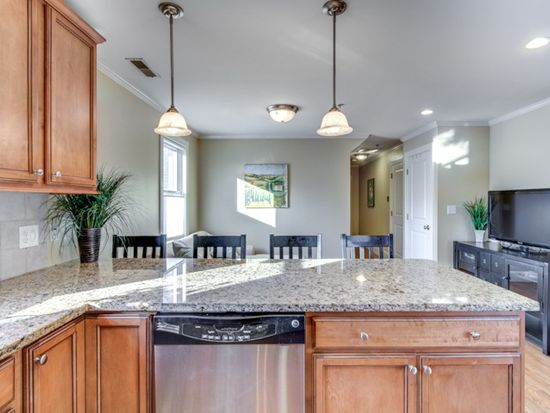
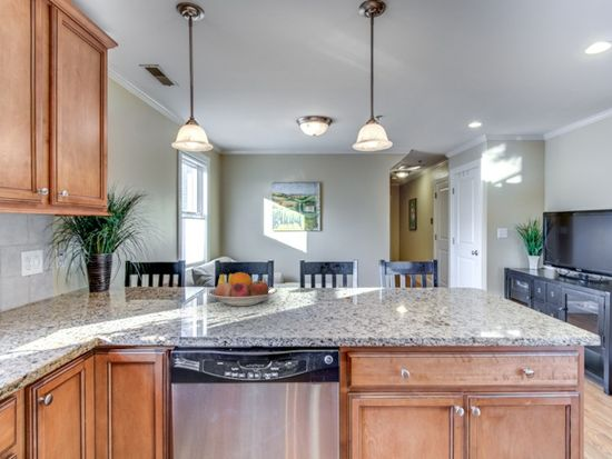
+ fruit bowl (243, 288)
